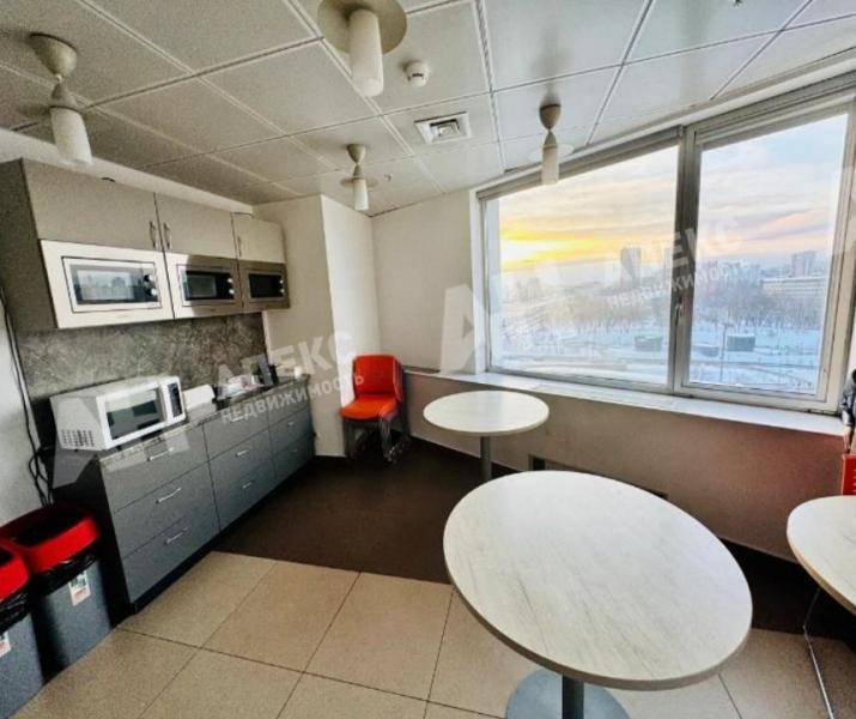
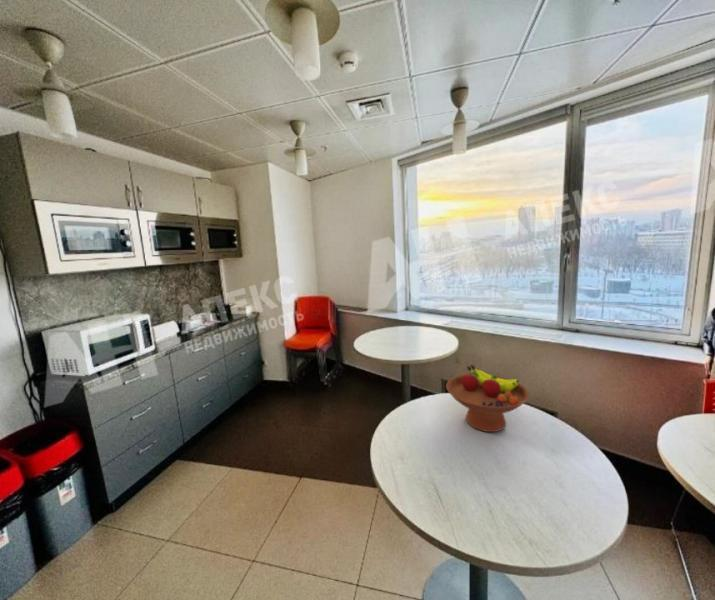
+ fruit bowl (485, 398)
